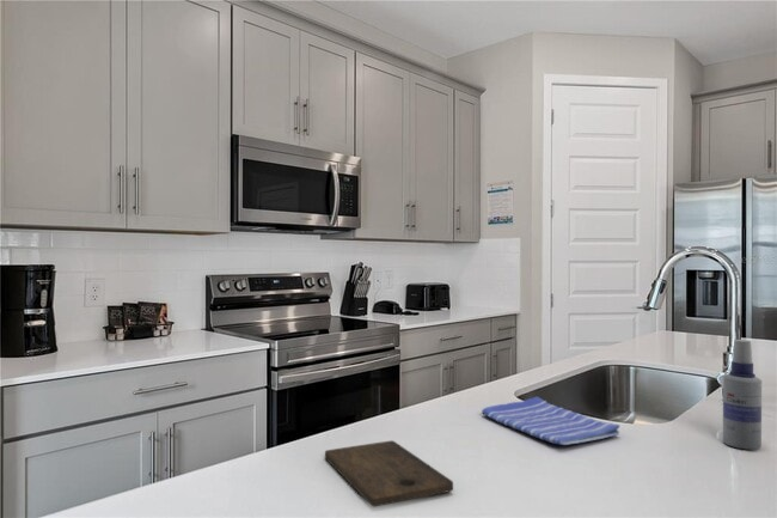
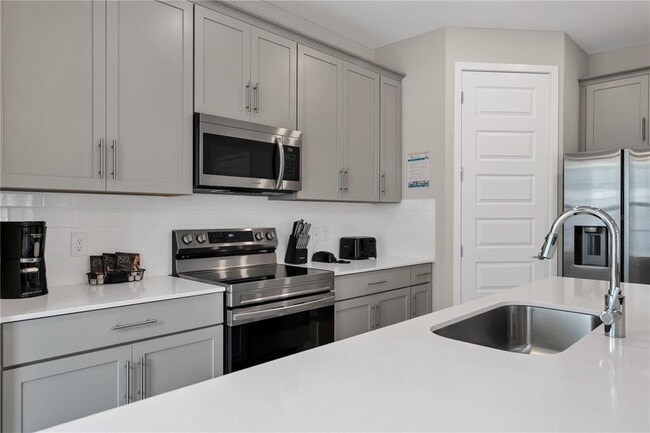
- cutting board (384, 469)
- spray bottle (741, 392)
- dish towel (546, 419)
